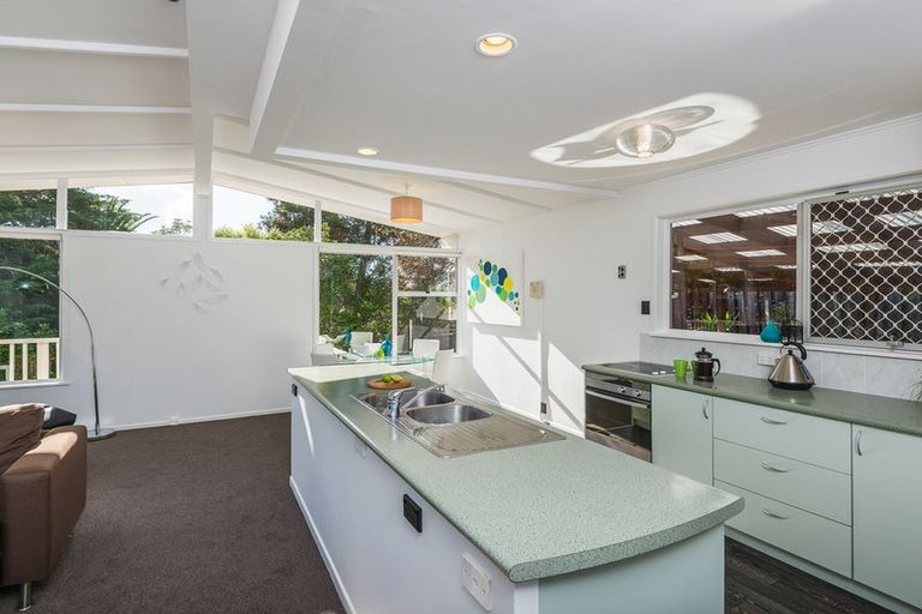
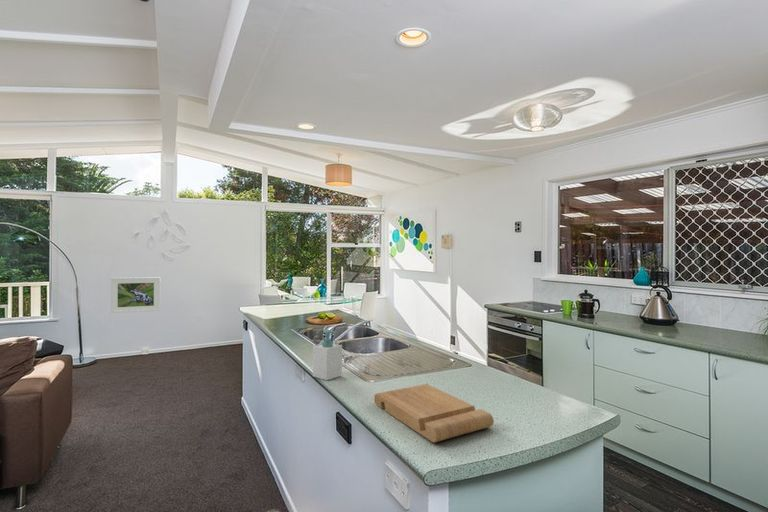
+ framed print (136, 294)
+ cutting board (429, 408)
+ soap bottle (327, 353)
